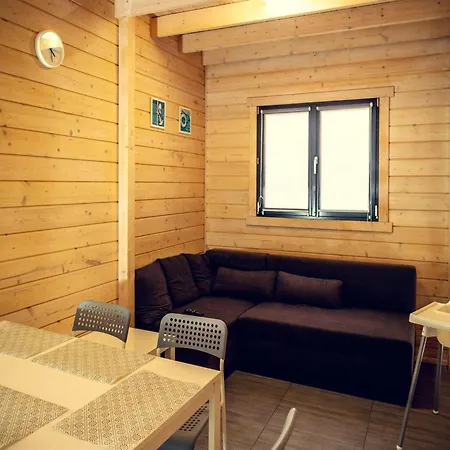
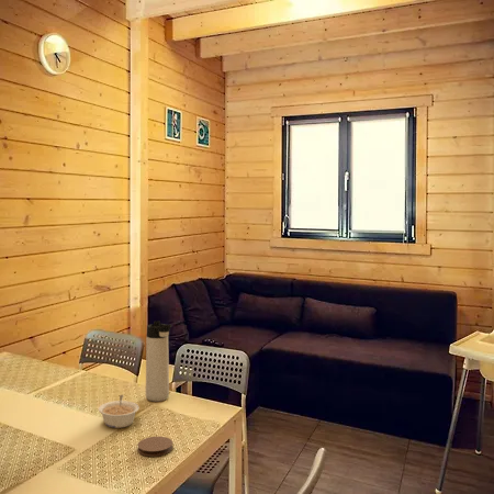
+ coaster (155, 446)
+ legume (117, 413)
+ thermos bottle (159, 361)
